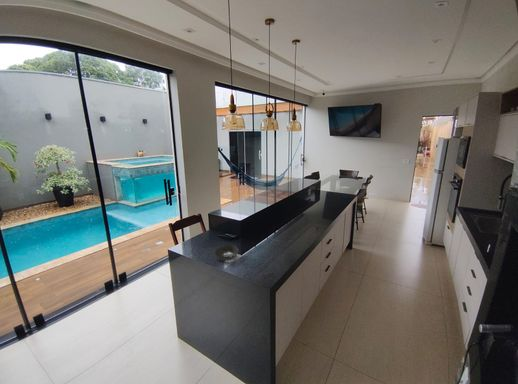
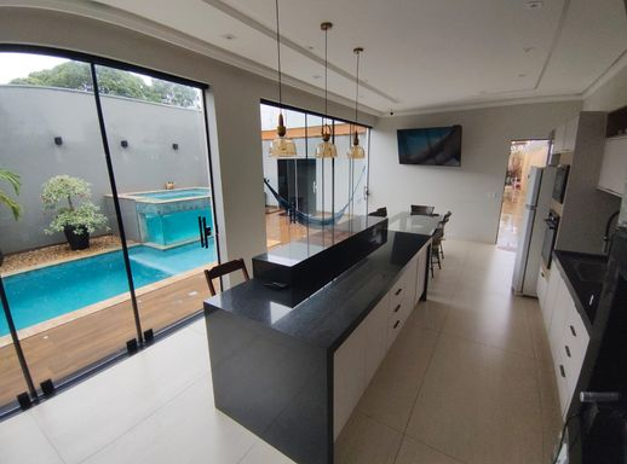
- bowl (226, 253)
